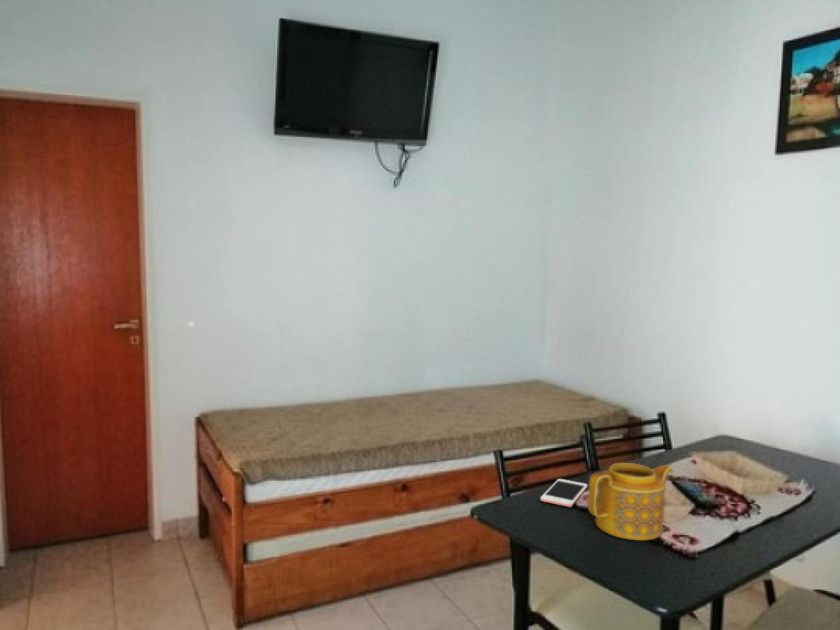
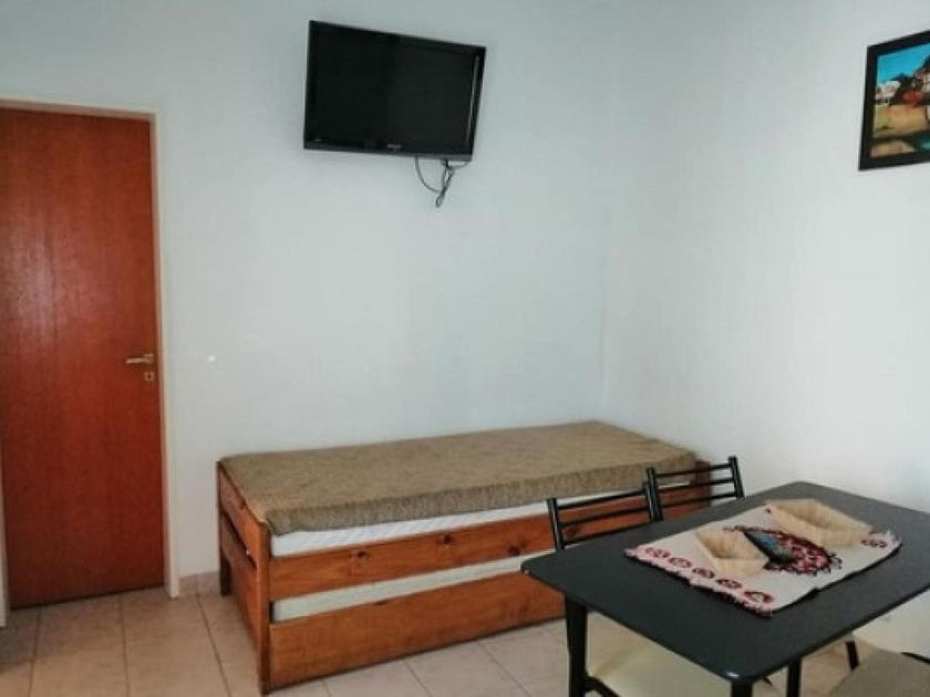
- teapot (632, 497)
- cell phone (564, 492)
